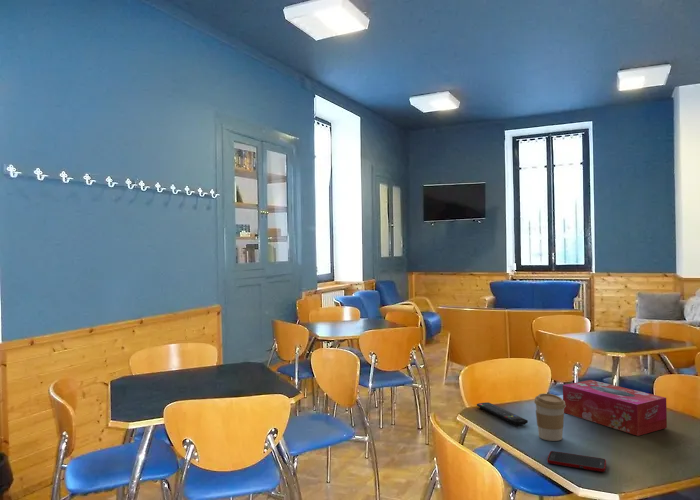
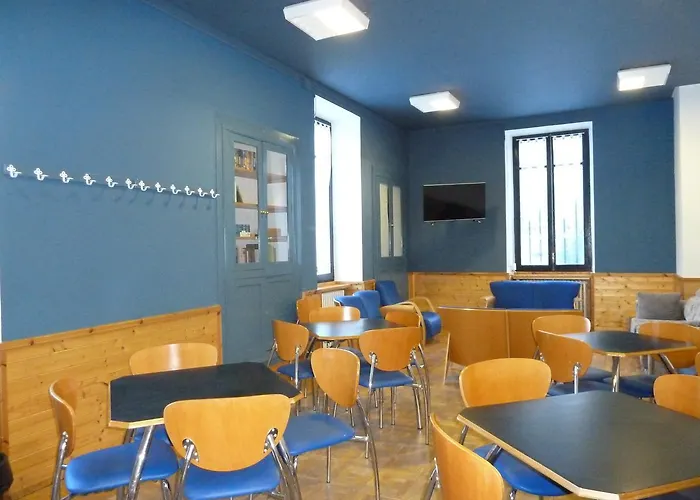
- remote control (500, 413)
- tissue box (612, 405)
- coffee cup (550, 416)
- cell phone (576, 461)
